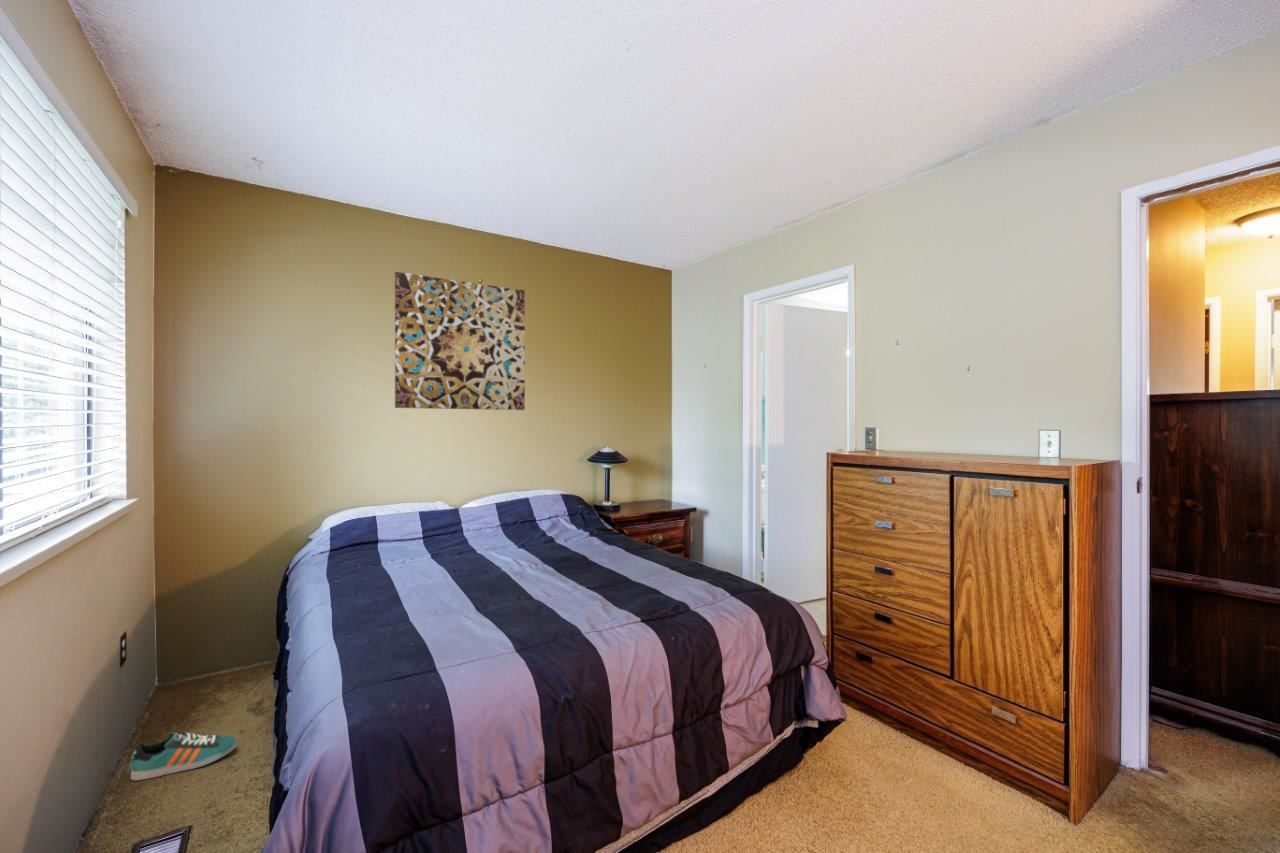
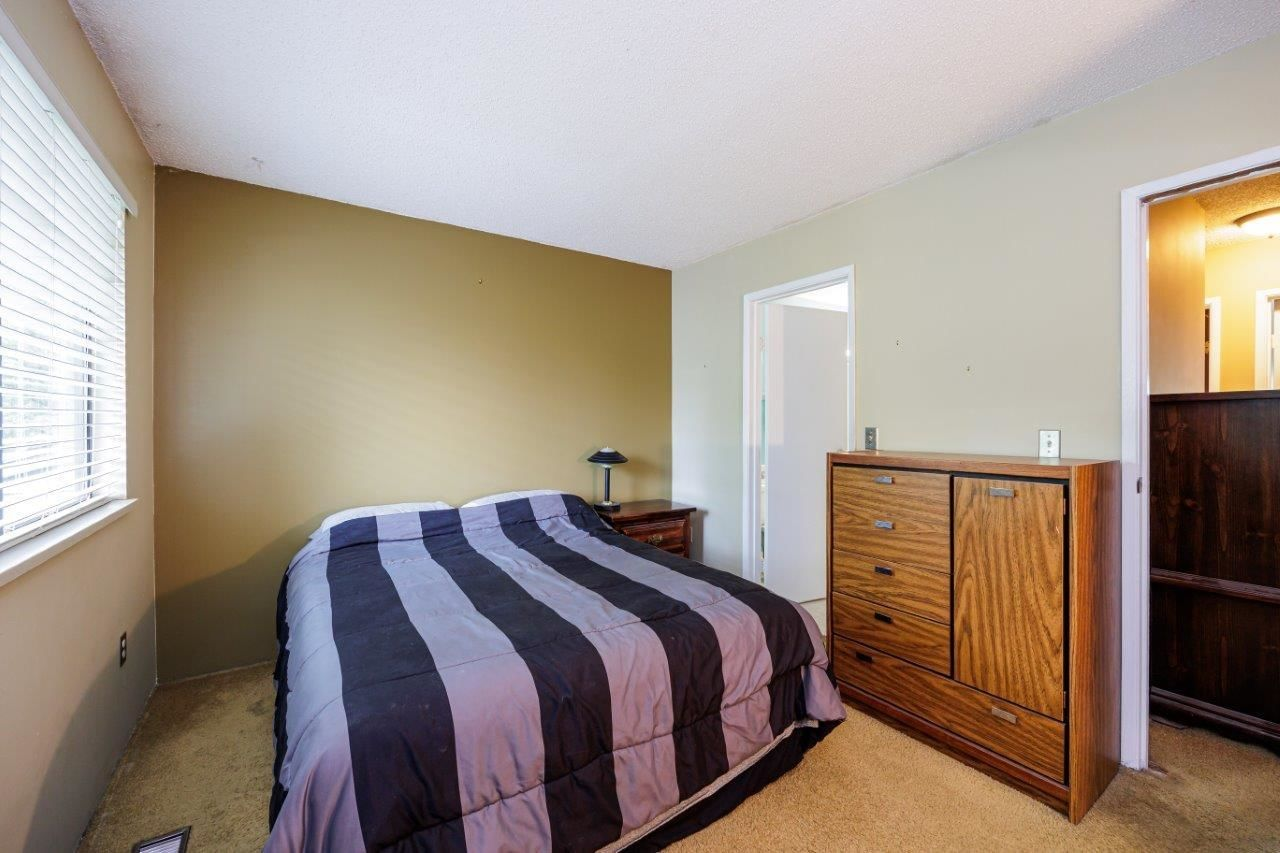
- sneaker (185, 748)
- wall art (463, 345)
